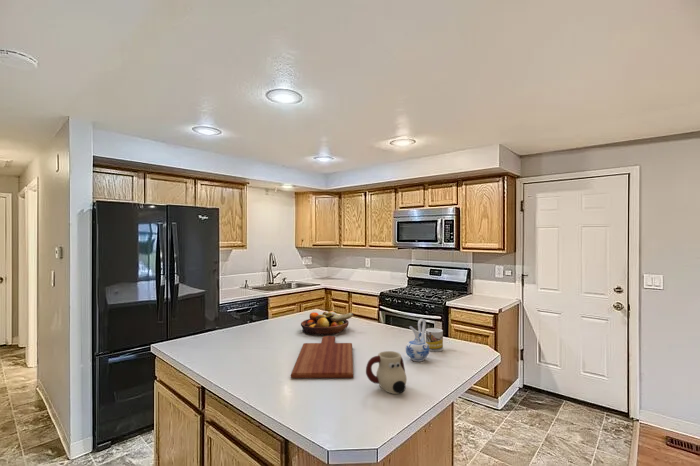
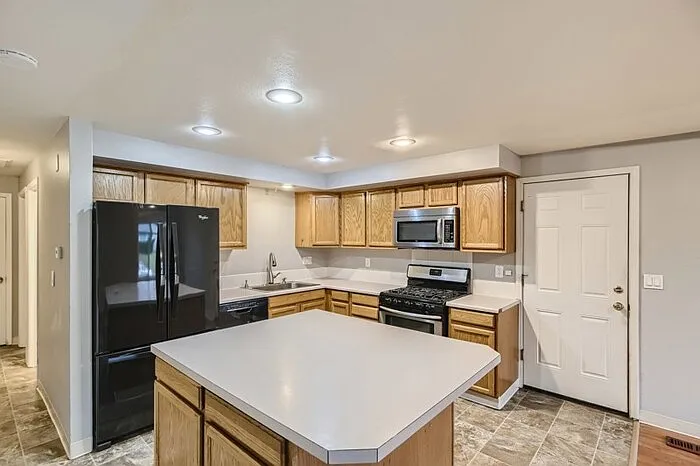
- fruit bowl (325, 320)
- ceramic pitcher (417, 339)
- cutting board (325, 357)
- mug (387, 373)
- mug (431, 338)
